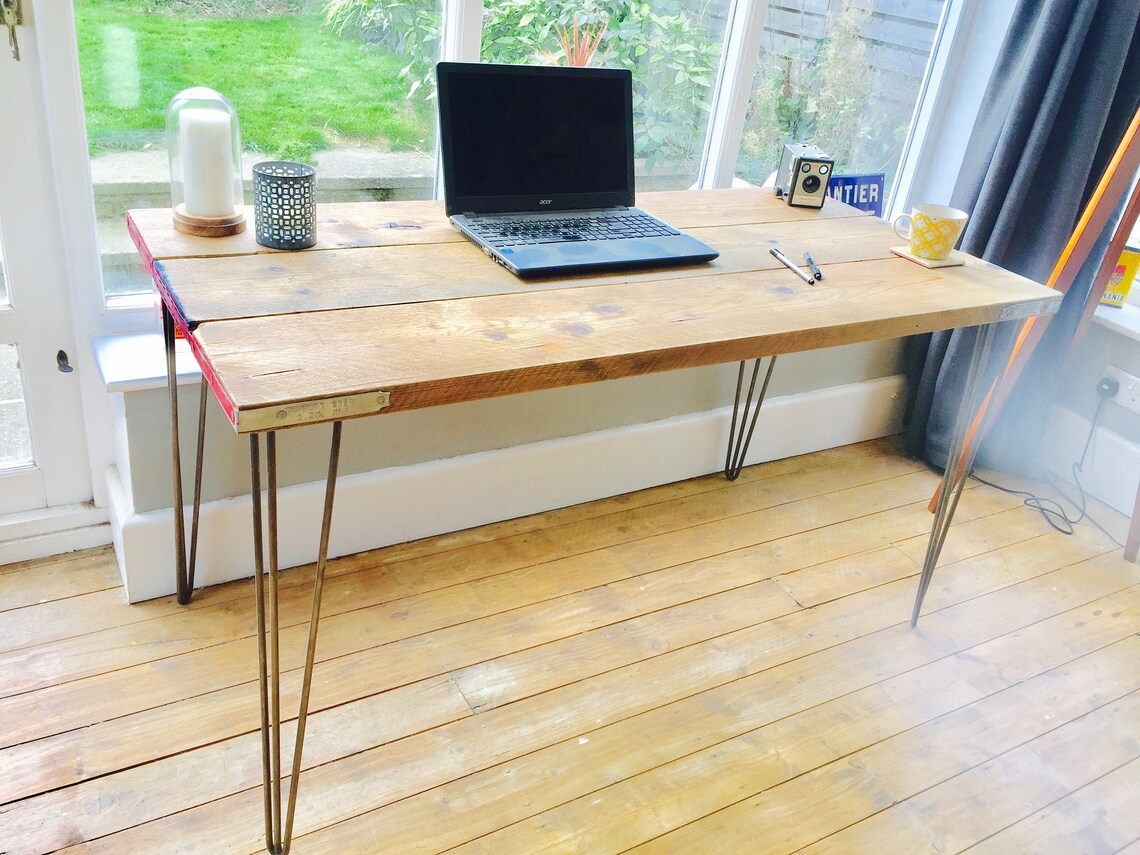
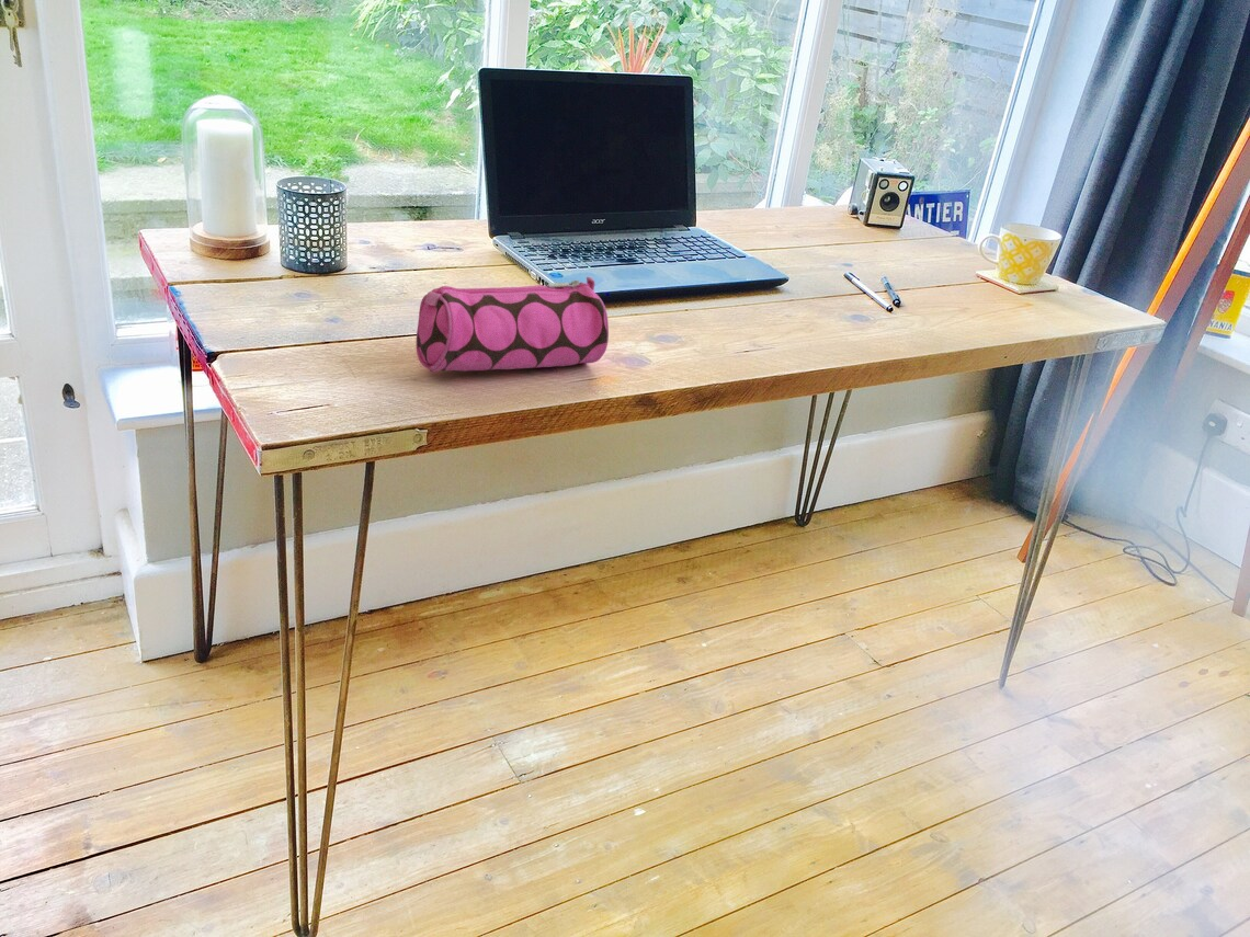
+ pencil case (512, 323)
